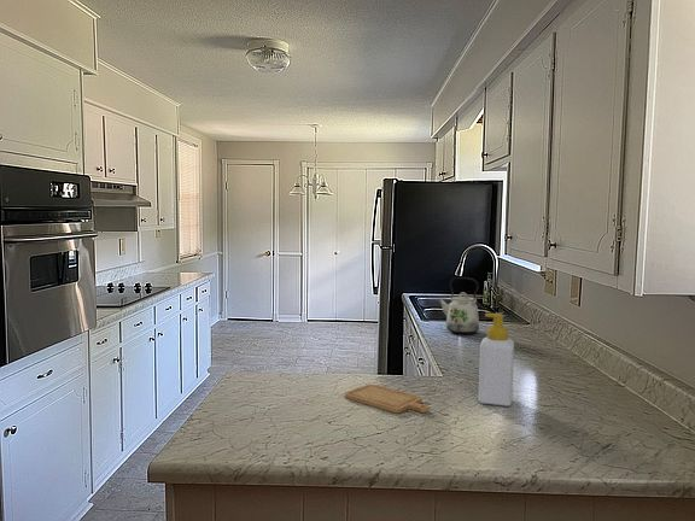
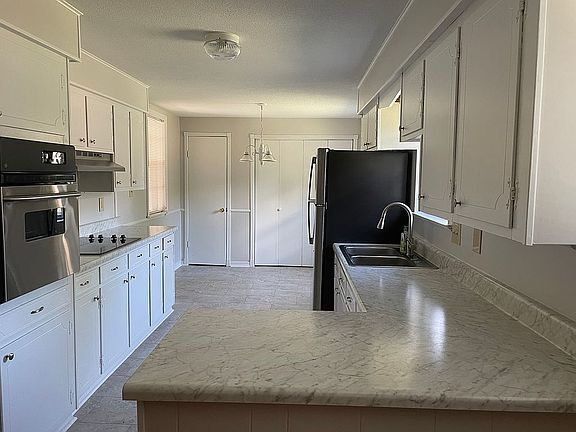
- soap bottle (496, 357)
- chopping board (390, 399)
- kettle (457, 304)
